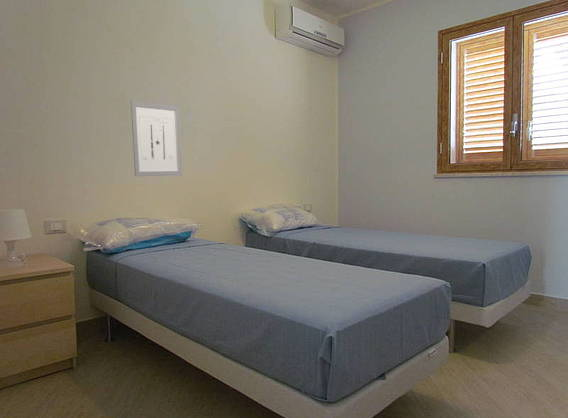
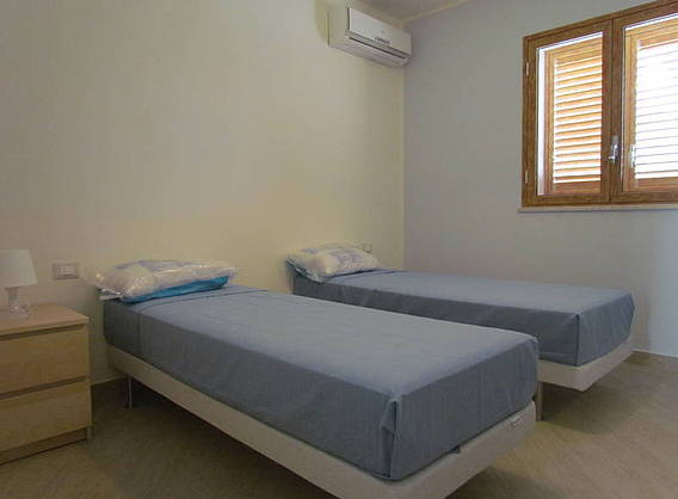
- wall art (157, 140)
